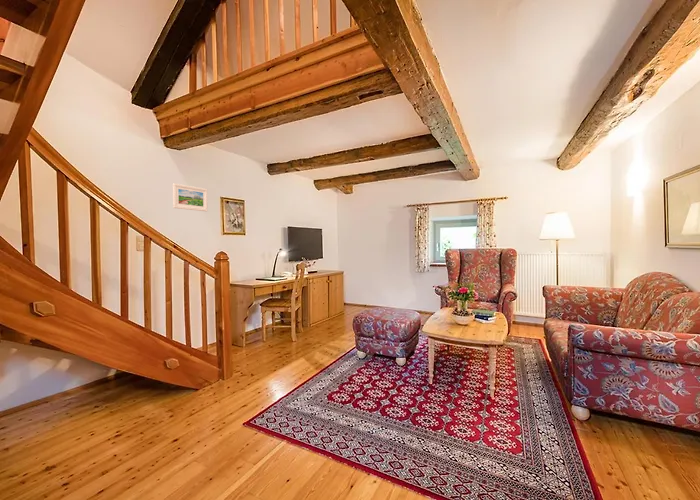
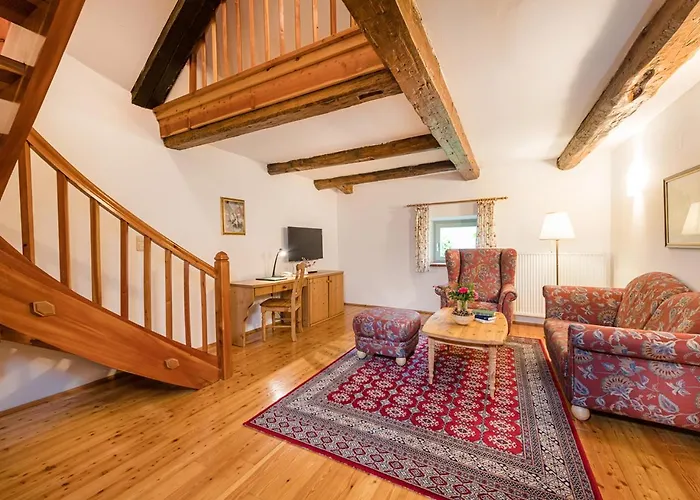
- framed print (190, 198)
